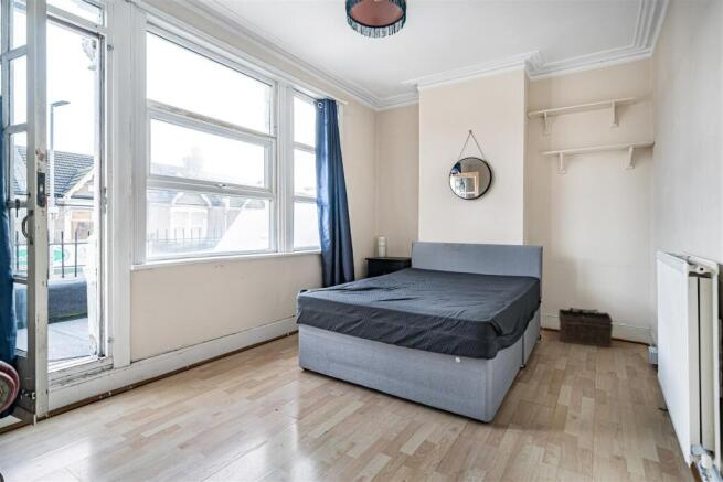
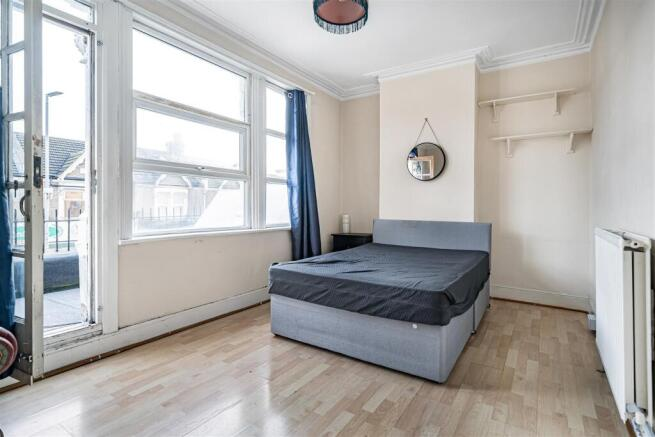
- basket (584, 323)
